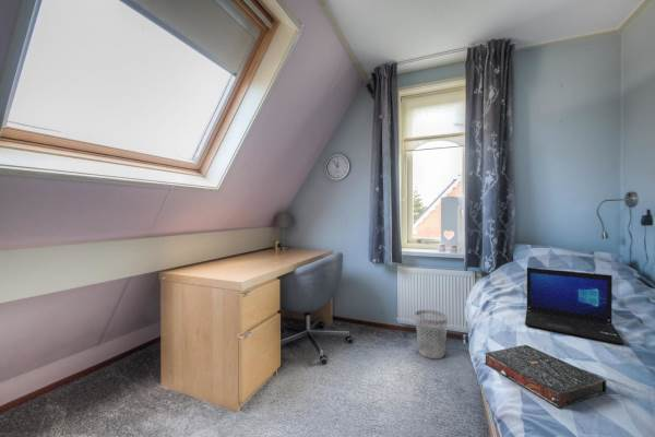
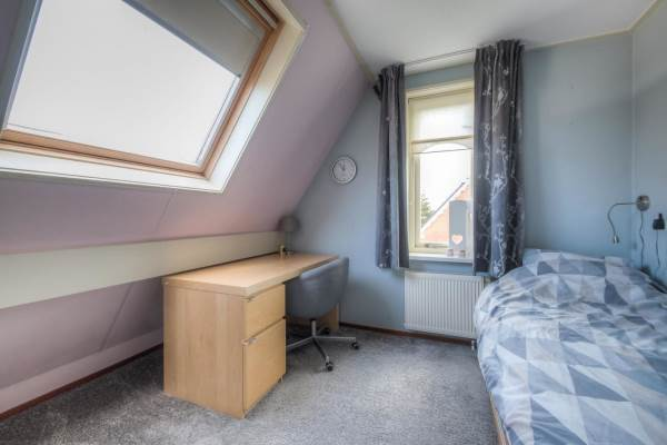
- laptop (568, 300)
- wastebasket (430, 333)
- book (539, 370)
